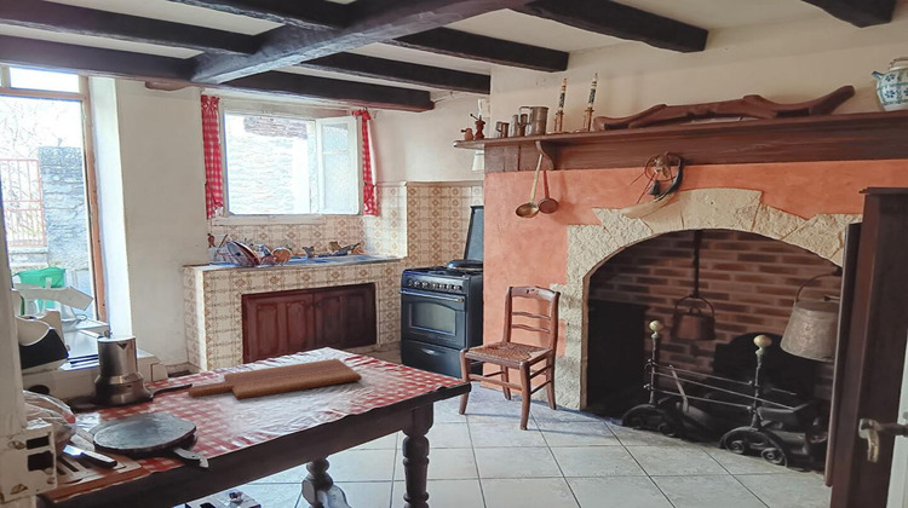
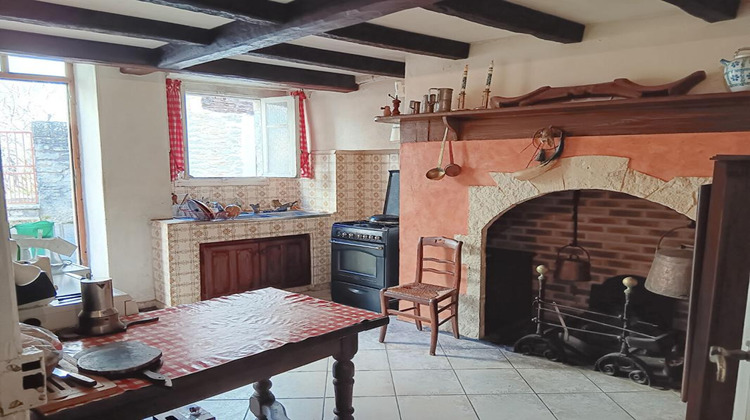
- cutting board (288, 377)
